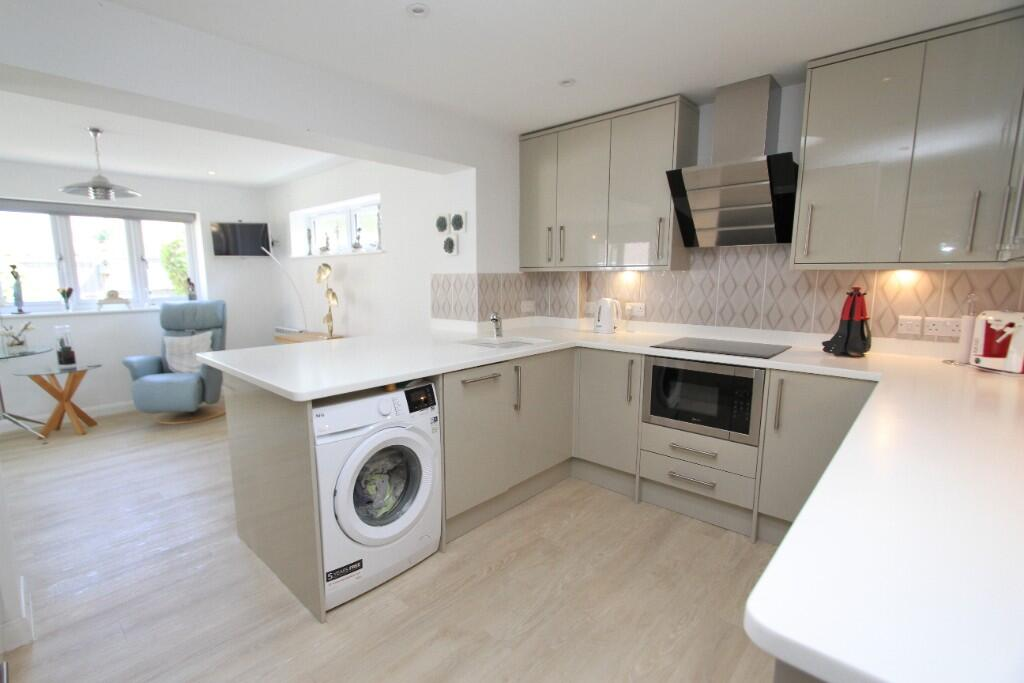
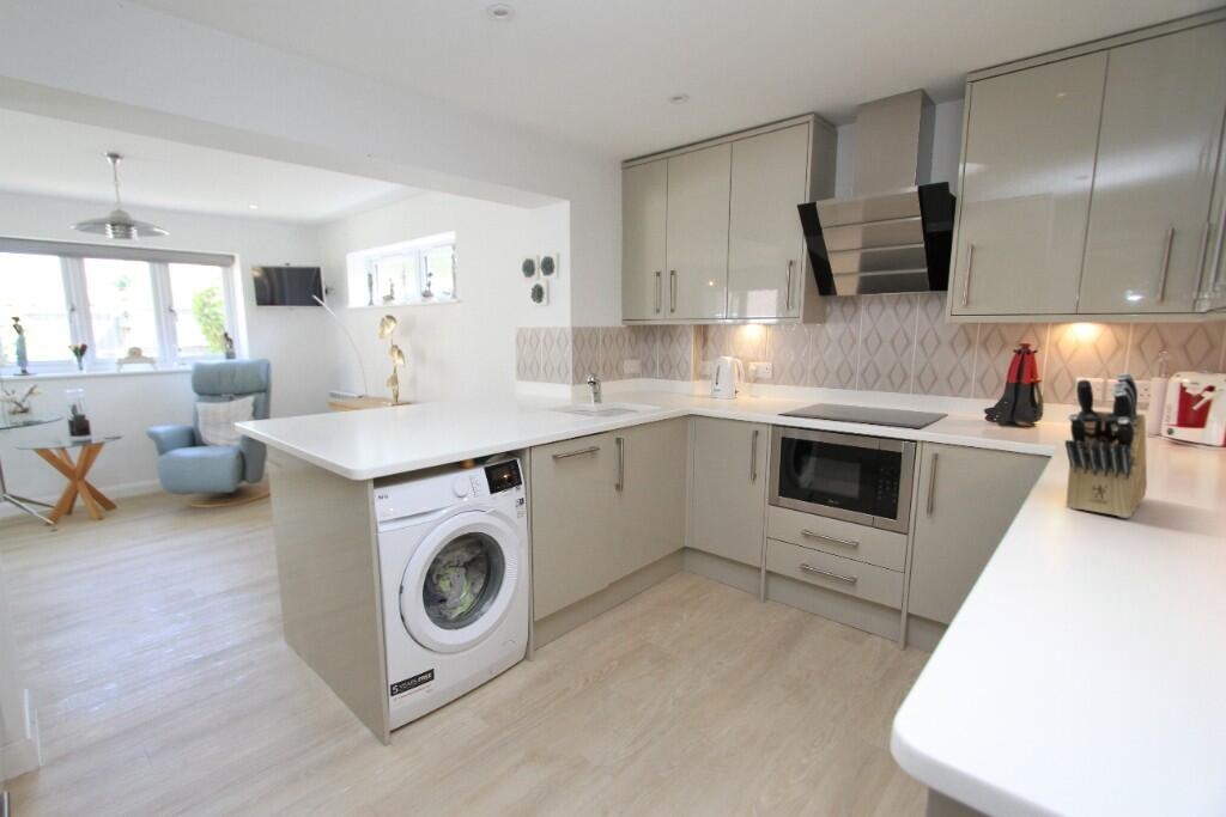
+ knife block (1110, 439)
